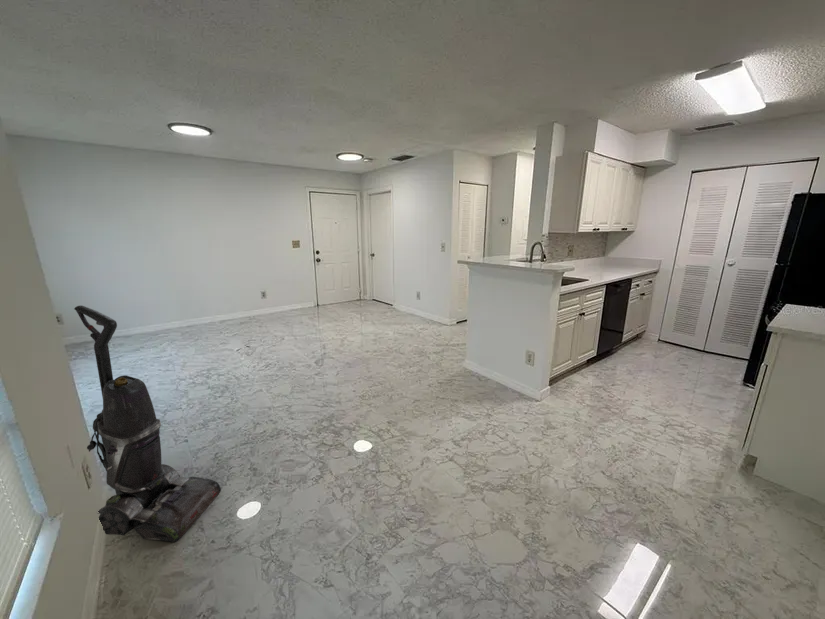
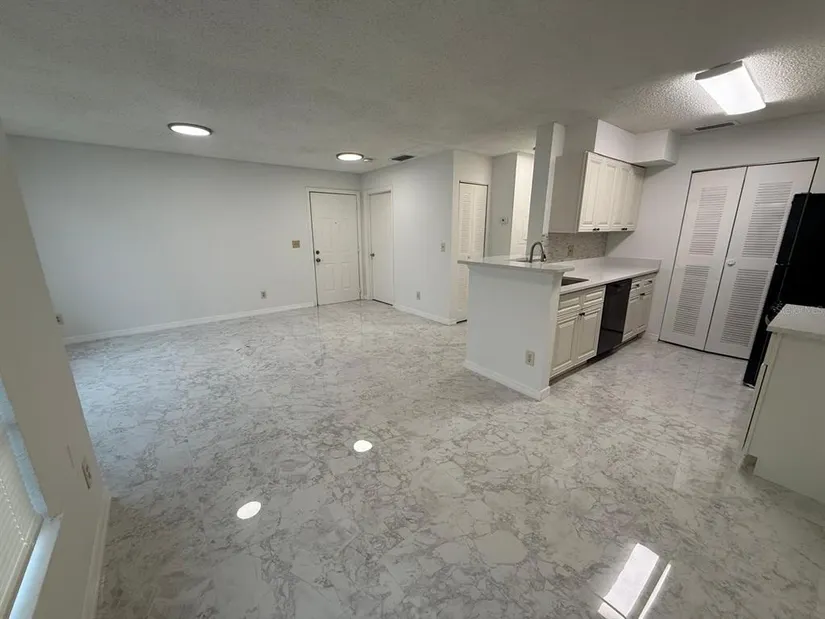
- vacuum cleaner (146, 416)
